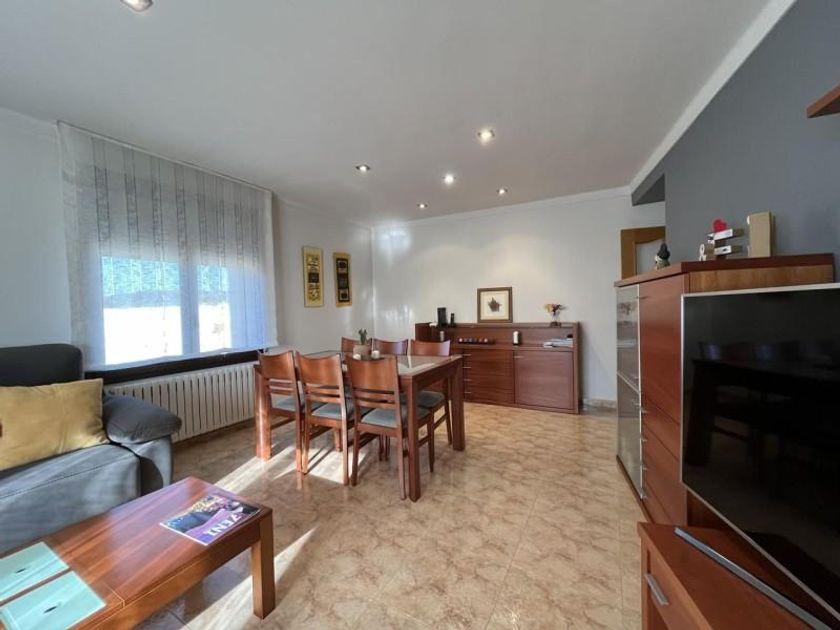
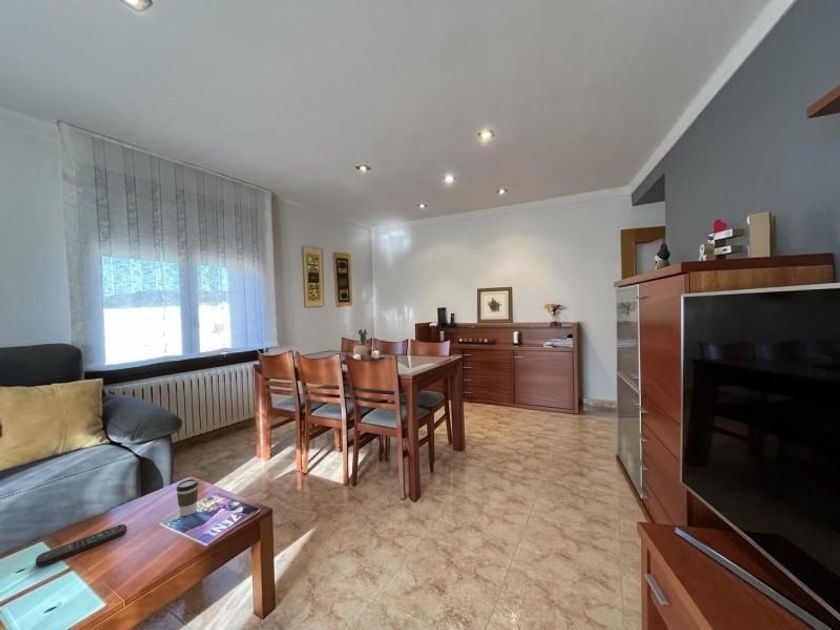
+ coffee cup (187, 497)
+ remote control (84, 543)
